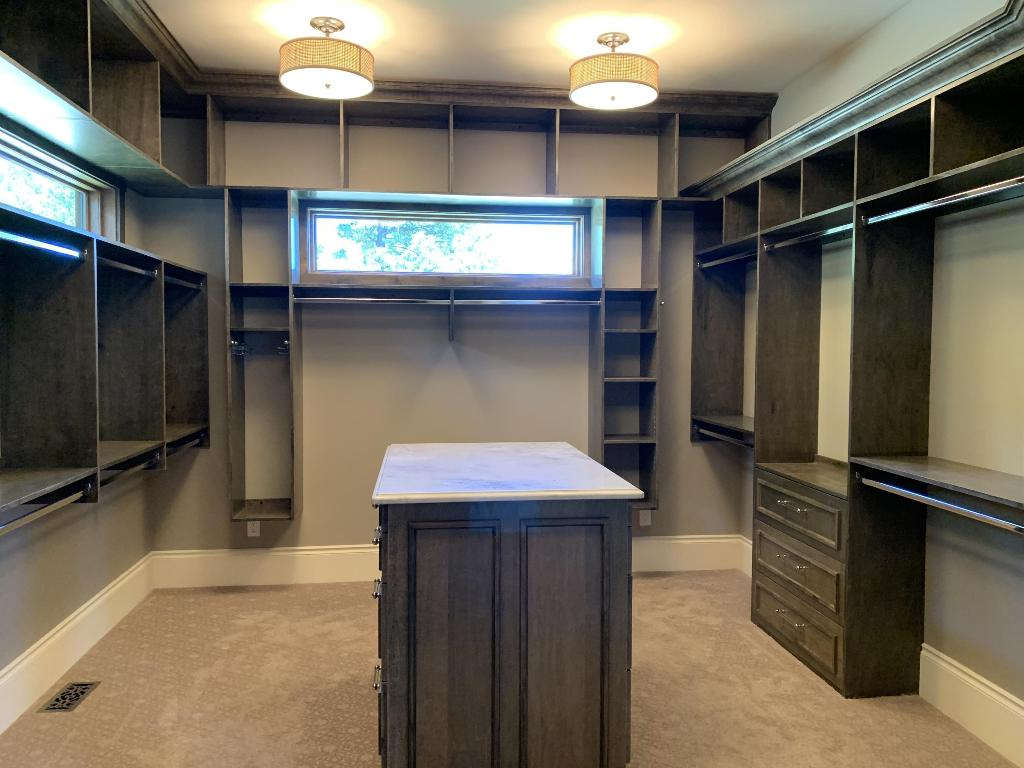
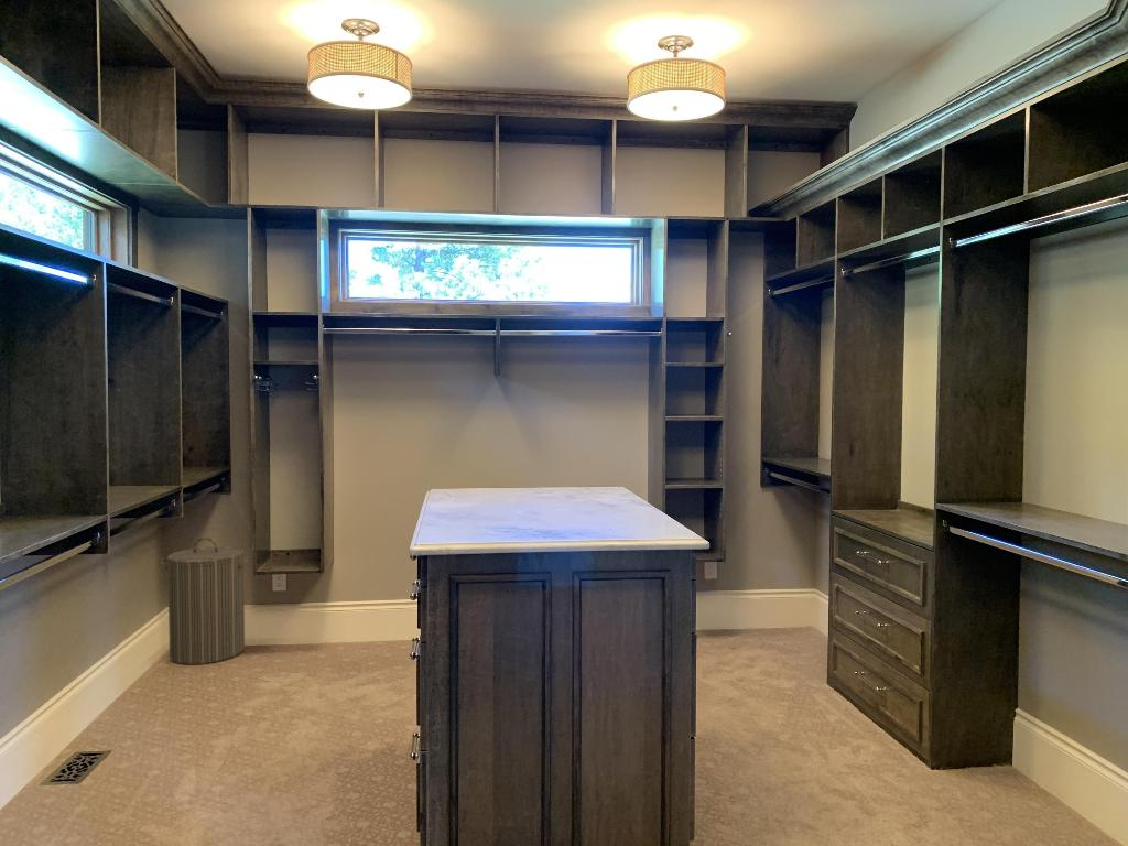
+ laundry hamper (206, 595)
